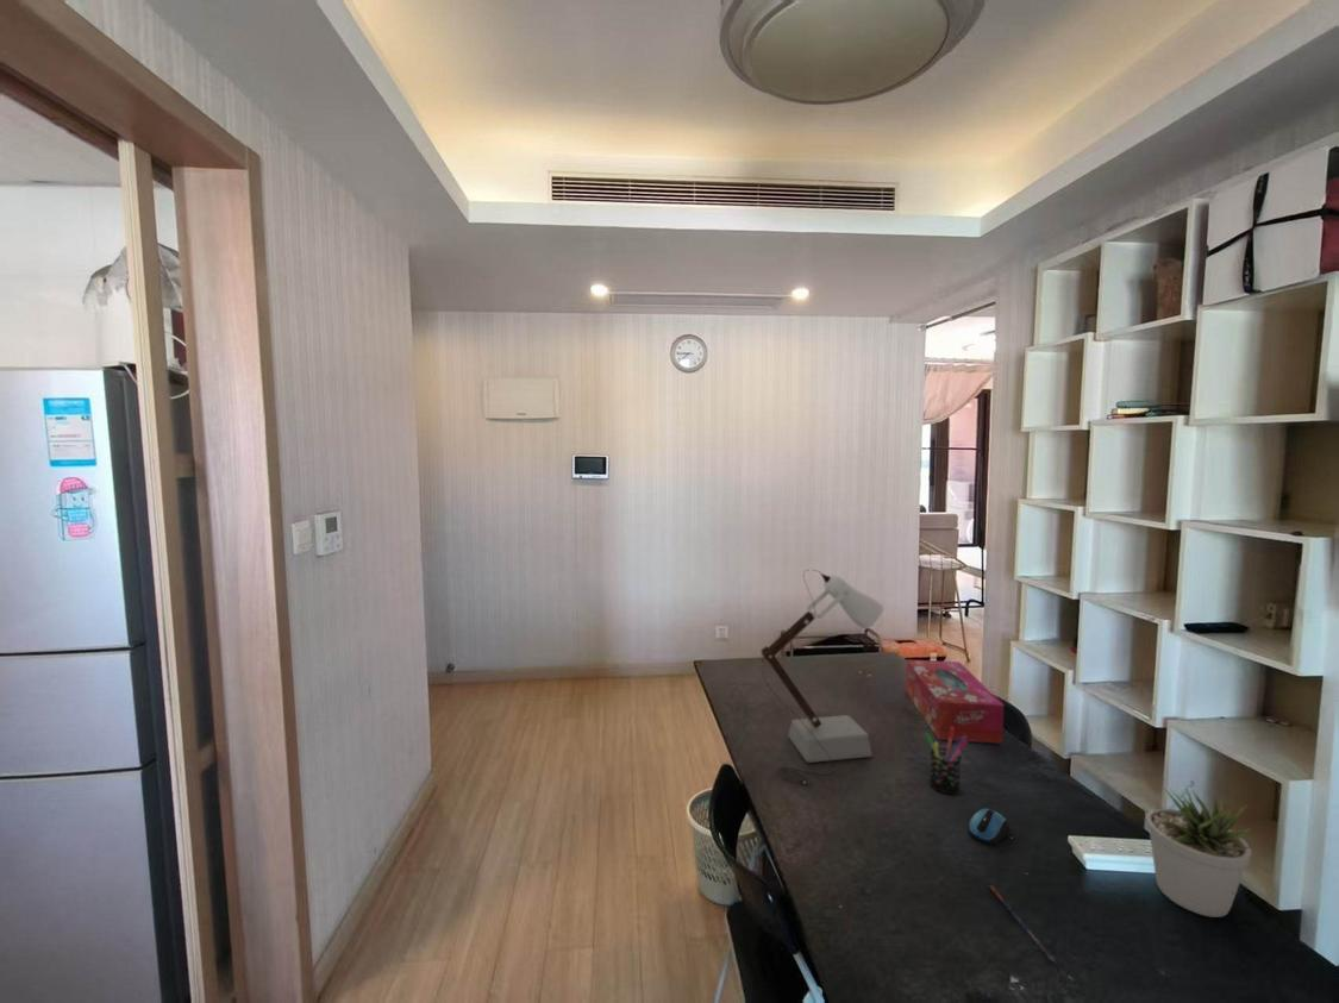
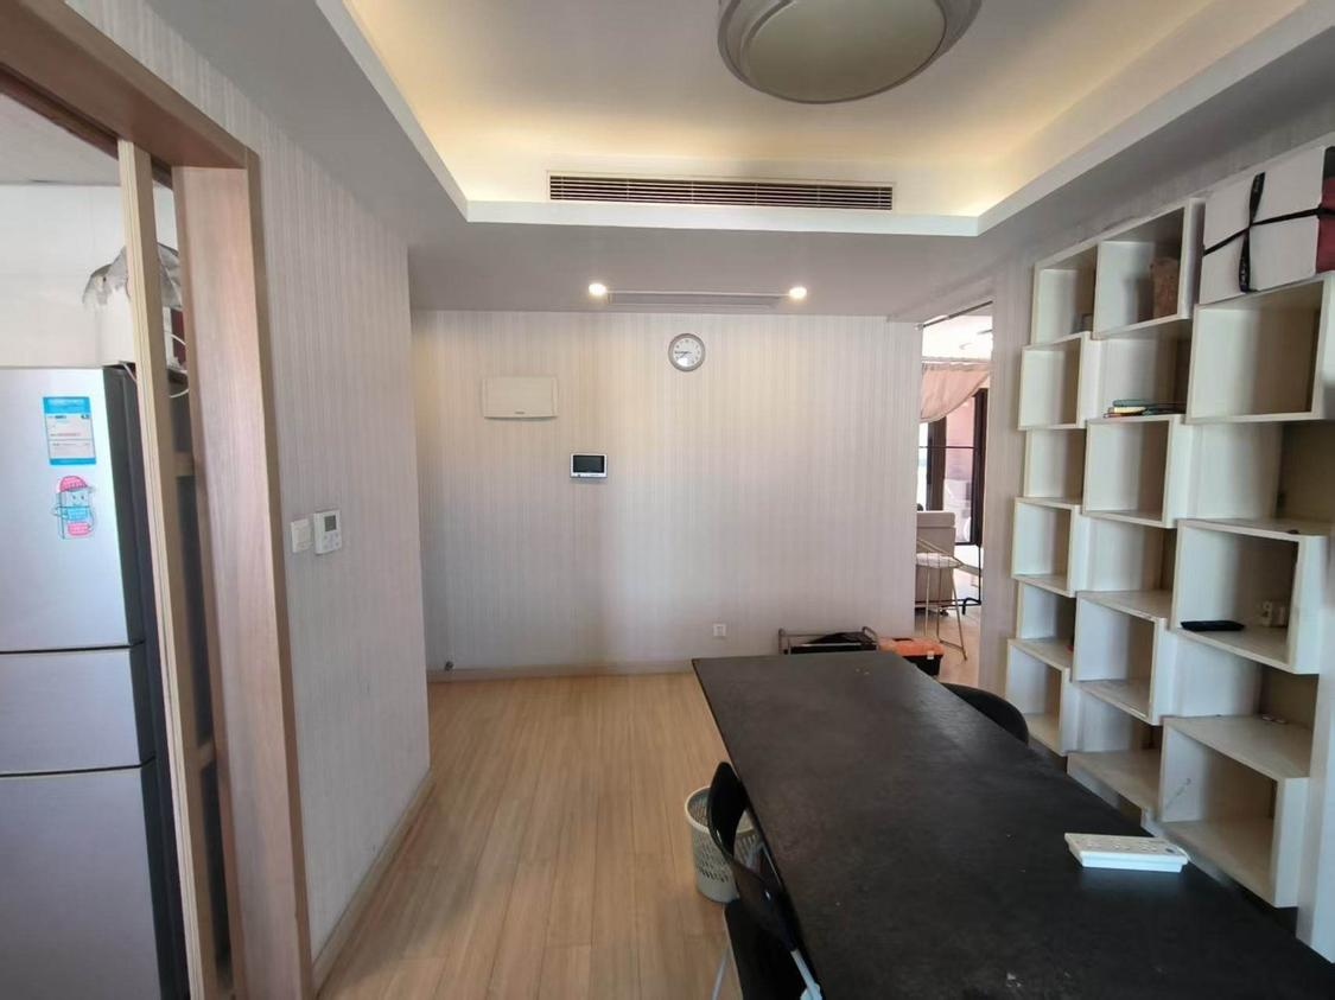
- potted plant (1195, 842)
- tissue box (950, 697)
- computer mouse (989, 822)
- pen holder (944, 756)
- pen (1019, 920)
- desk lamp (791, 681)
